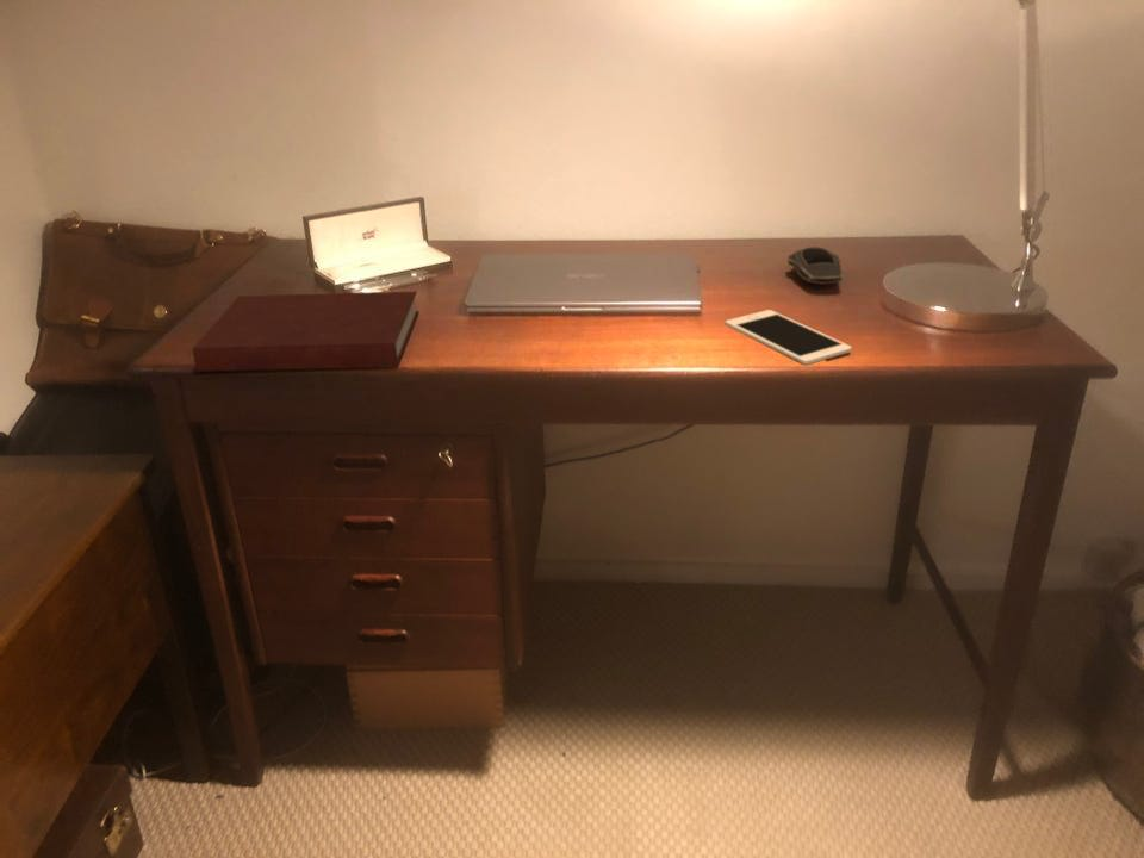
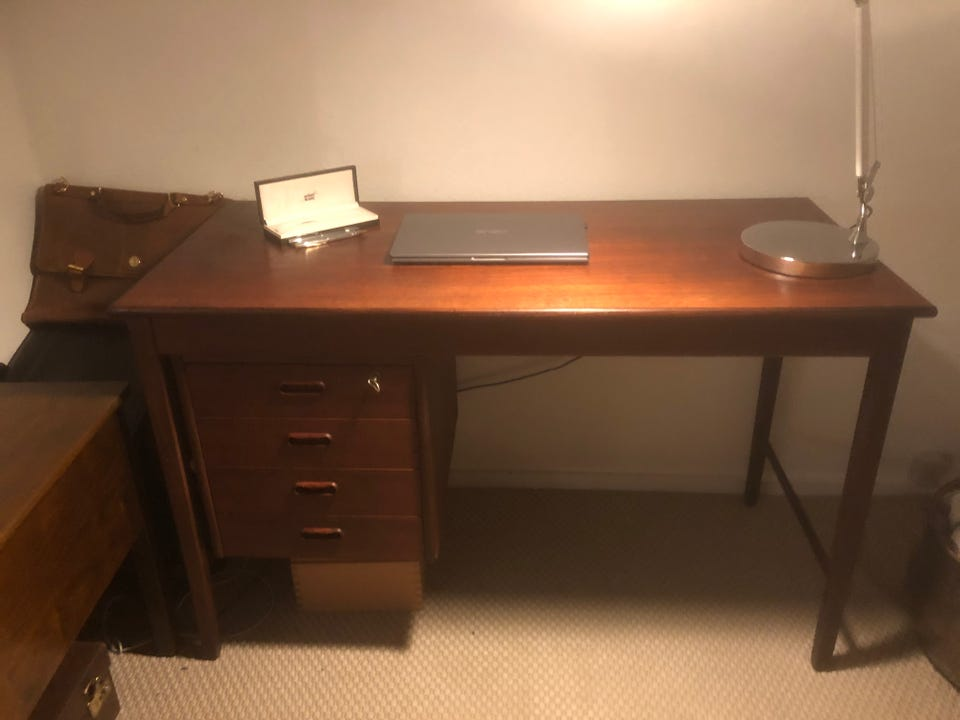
- computer mouse (816, 265)
- cell phone (785, 335)
- notebook (312, 329)
